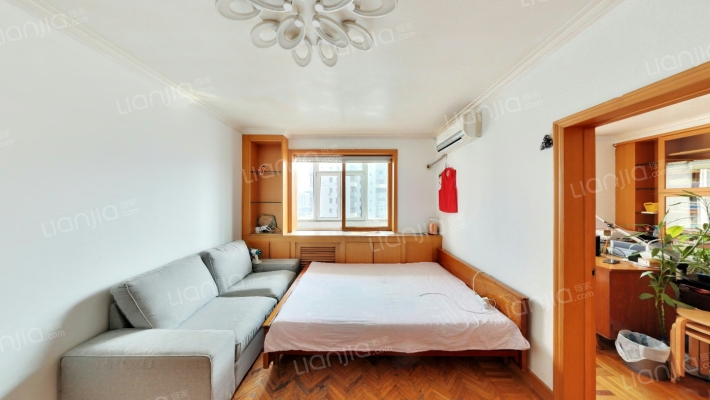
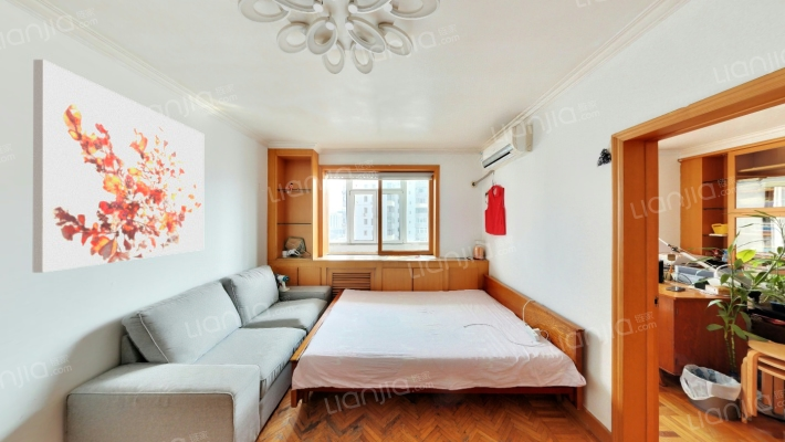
+ wall art (144, 182)
